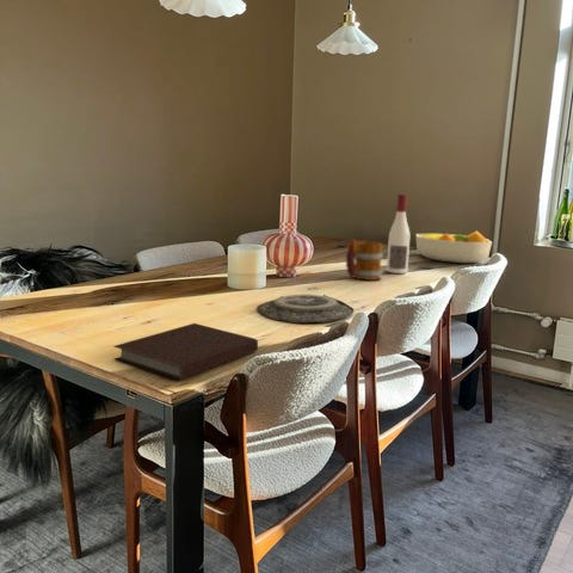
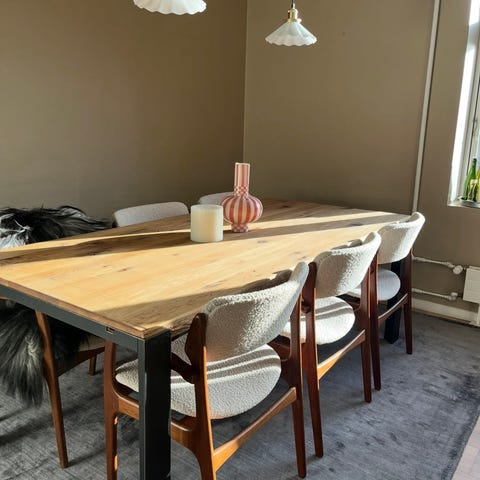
- alcohol (399, 233)
- mug (363, 258)
- fruit bowl (451, 244)
- notebook (187, 349)
- plate (304, 304)
